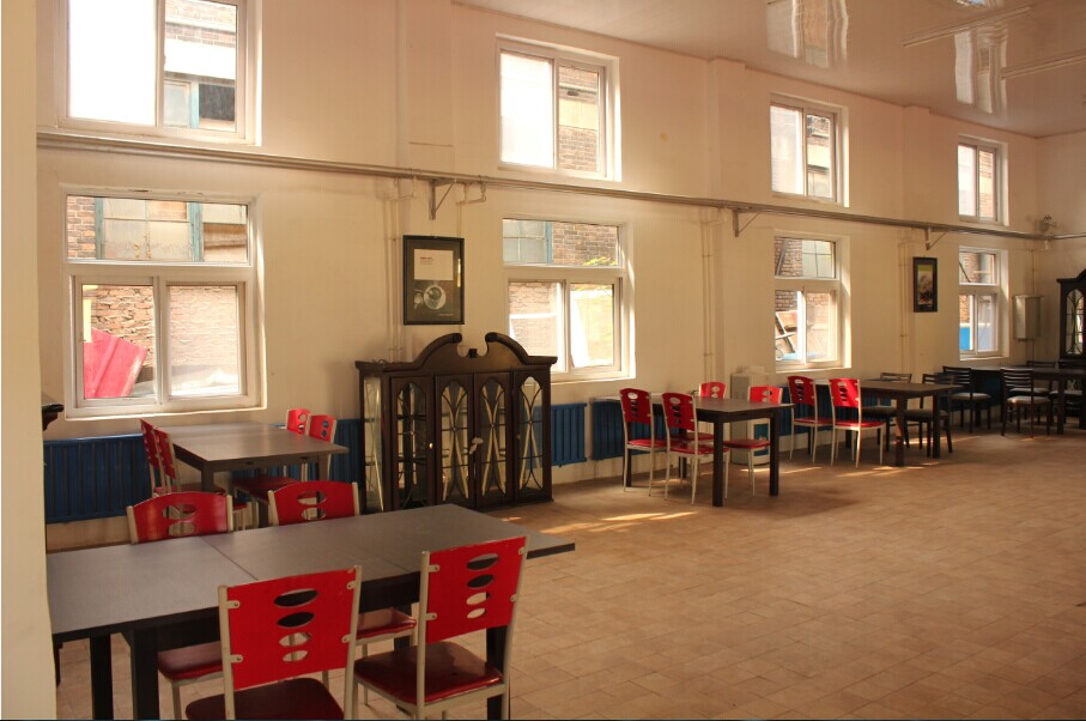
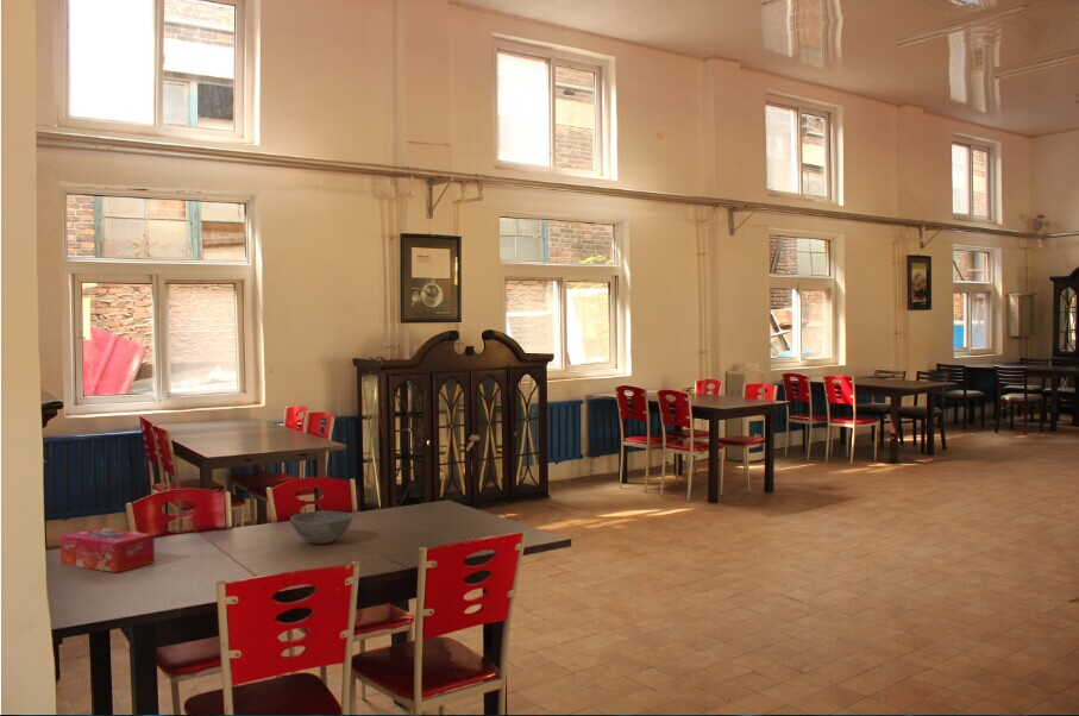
+ bowl (321, 528)
+ tissue box (107, 548)
